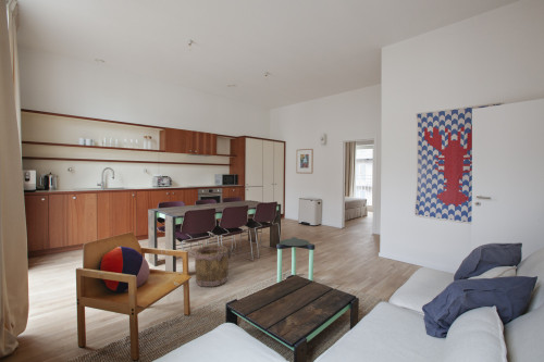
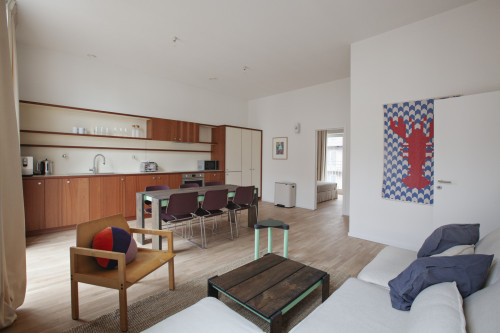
- bucket (213, 263)
